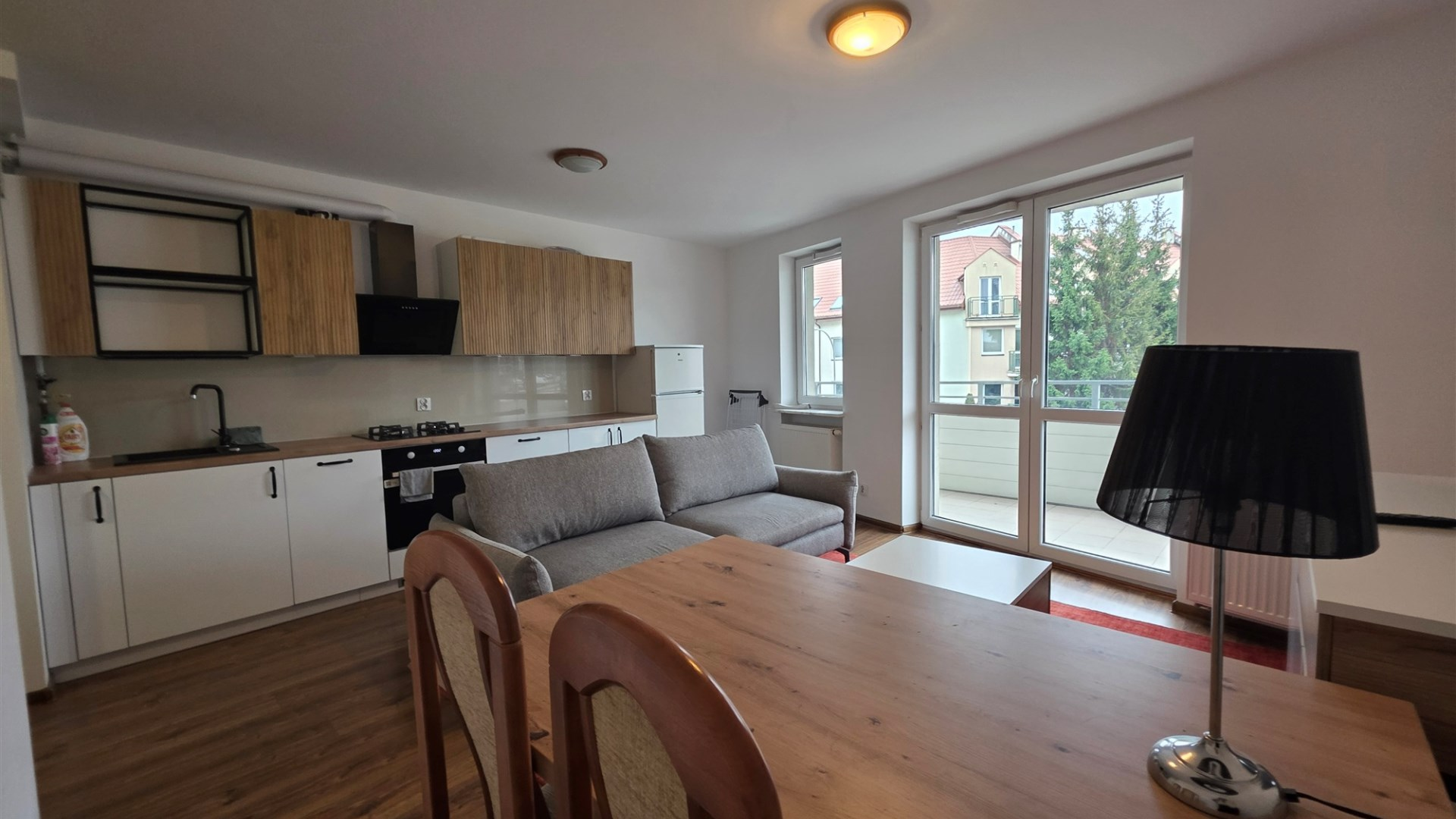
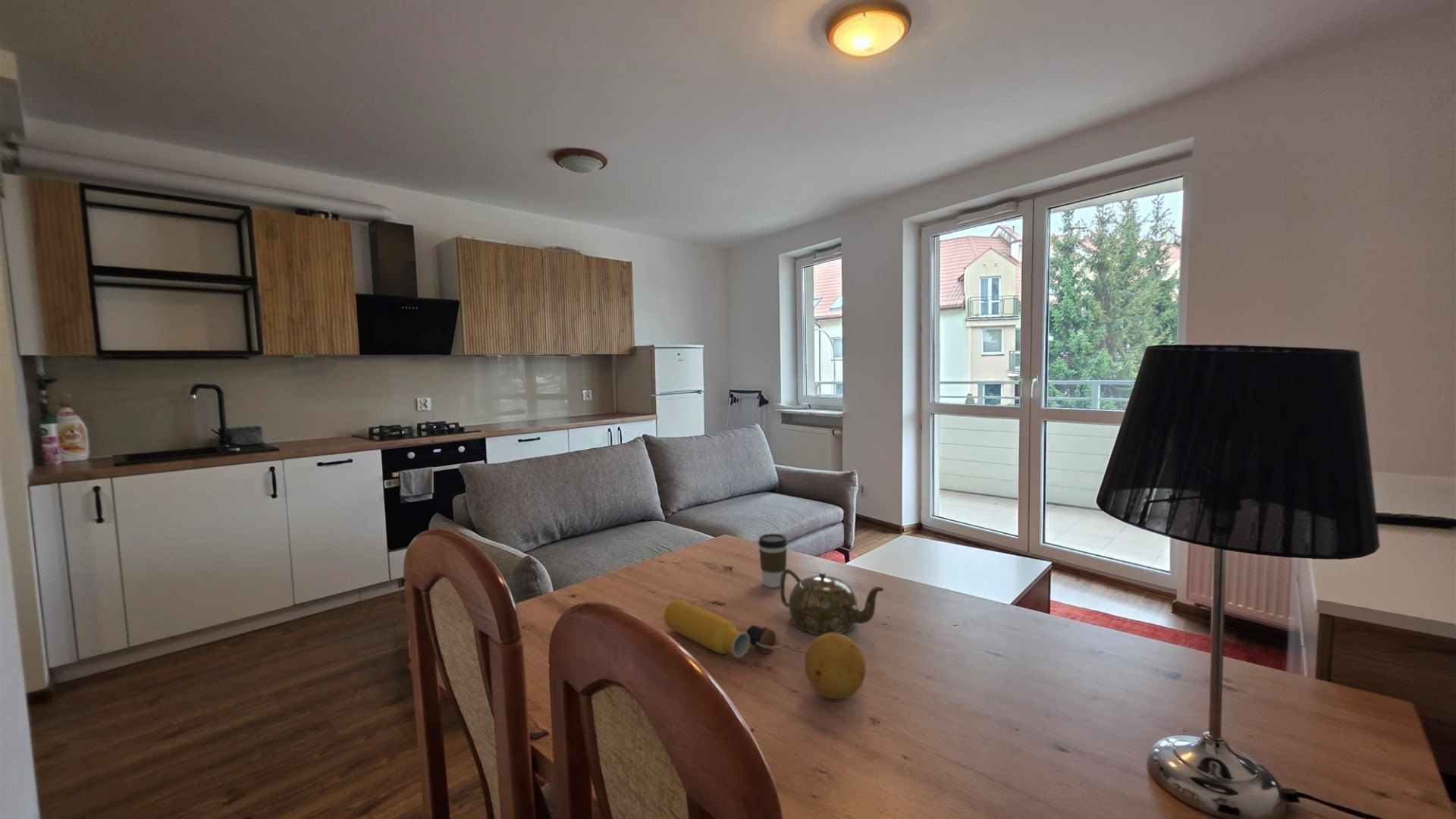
+ teapot (827, 598)
+ fruit (834, 665)
+ water bottle (722, 627)
+ coffee cup (773, 560)
